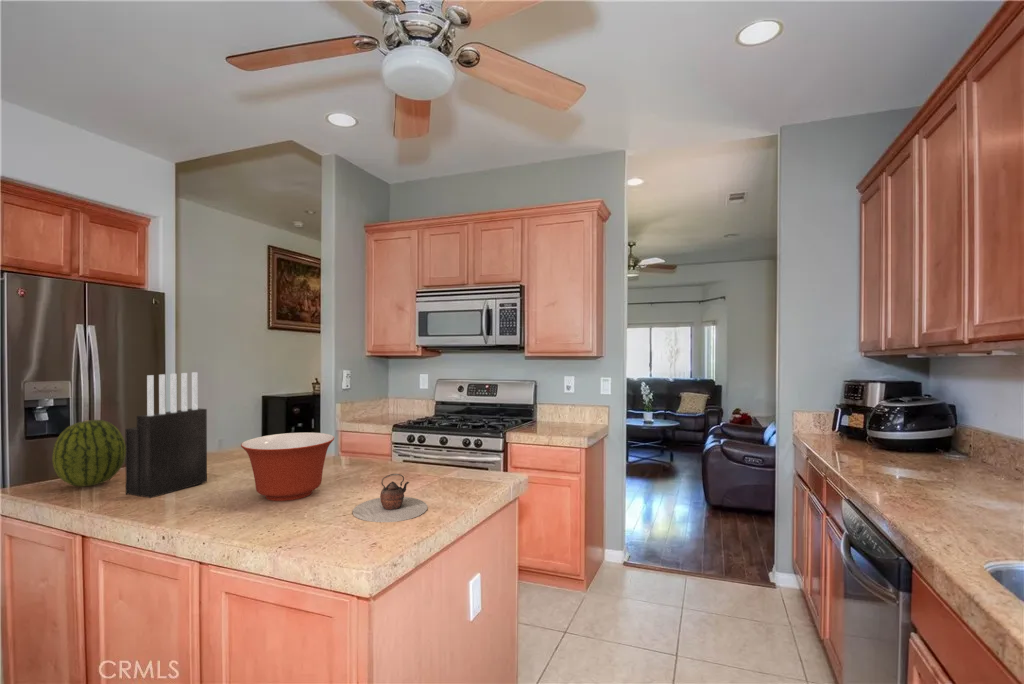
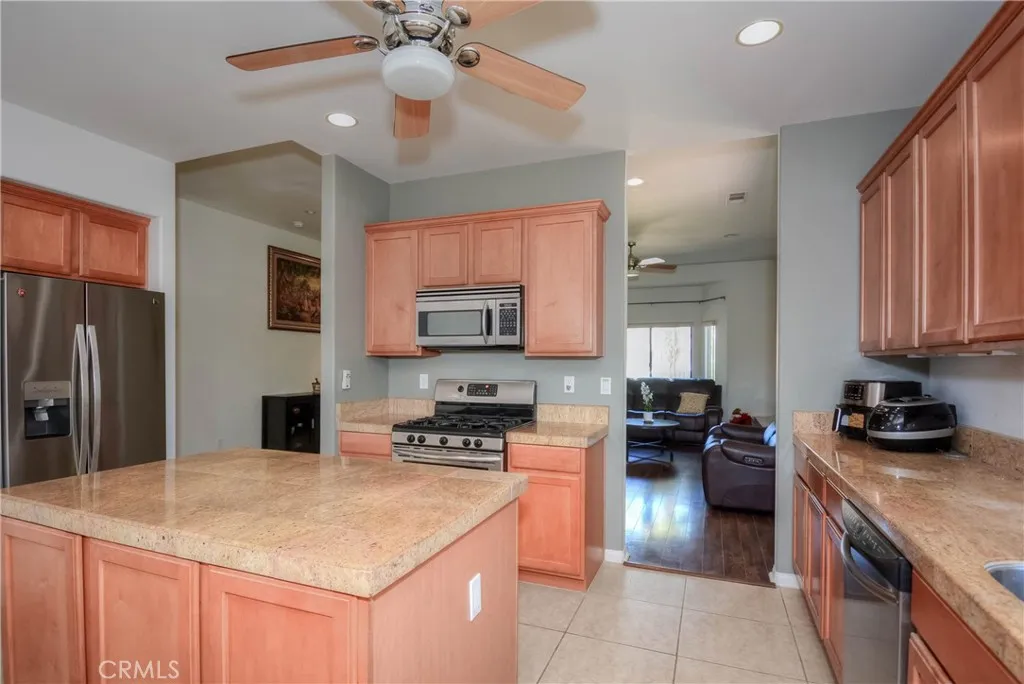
- teapot (390, 492)
- knife block (165, 430)
- mixing bowl (289, 467)
- fruit (90, 452)
